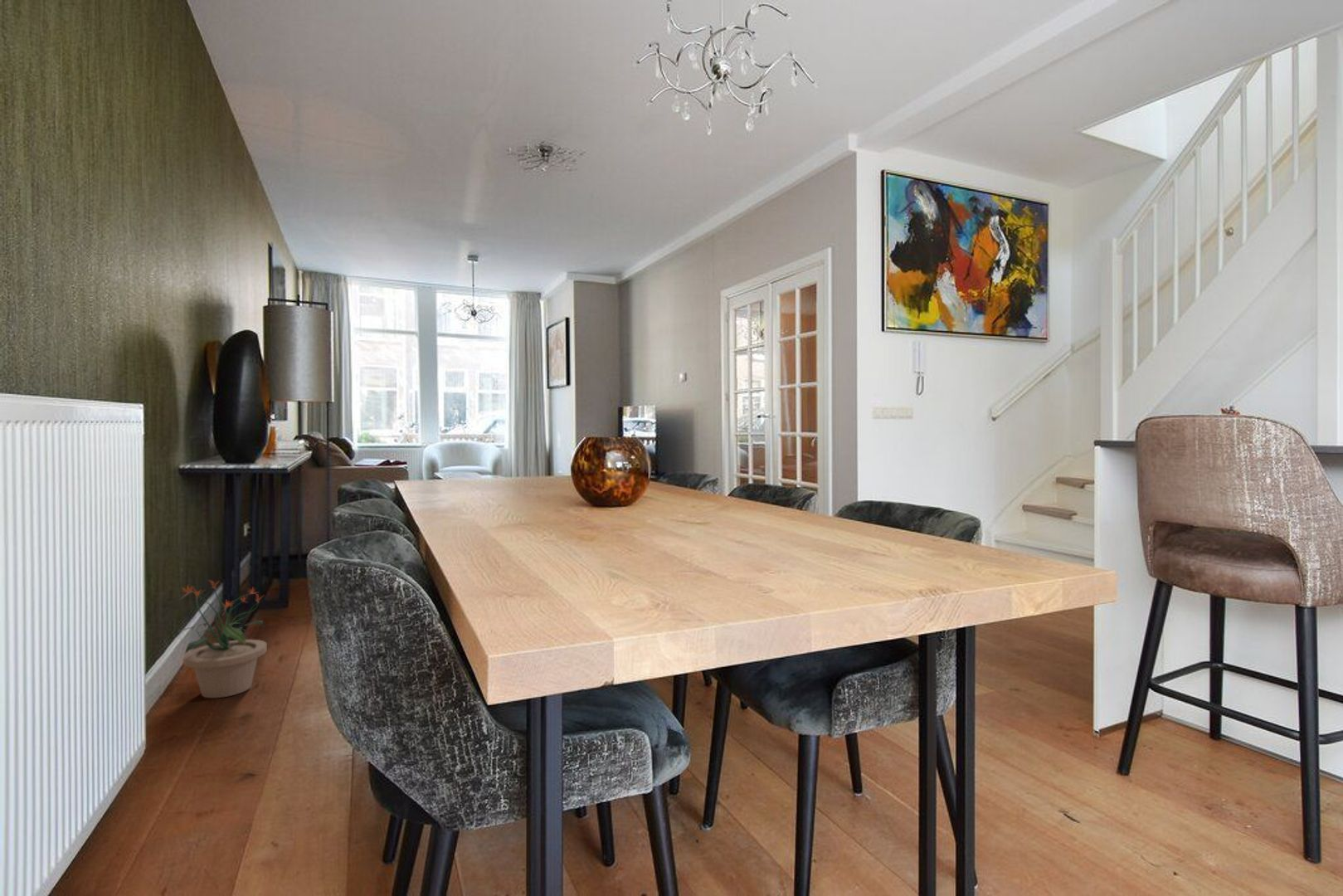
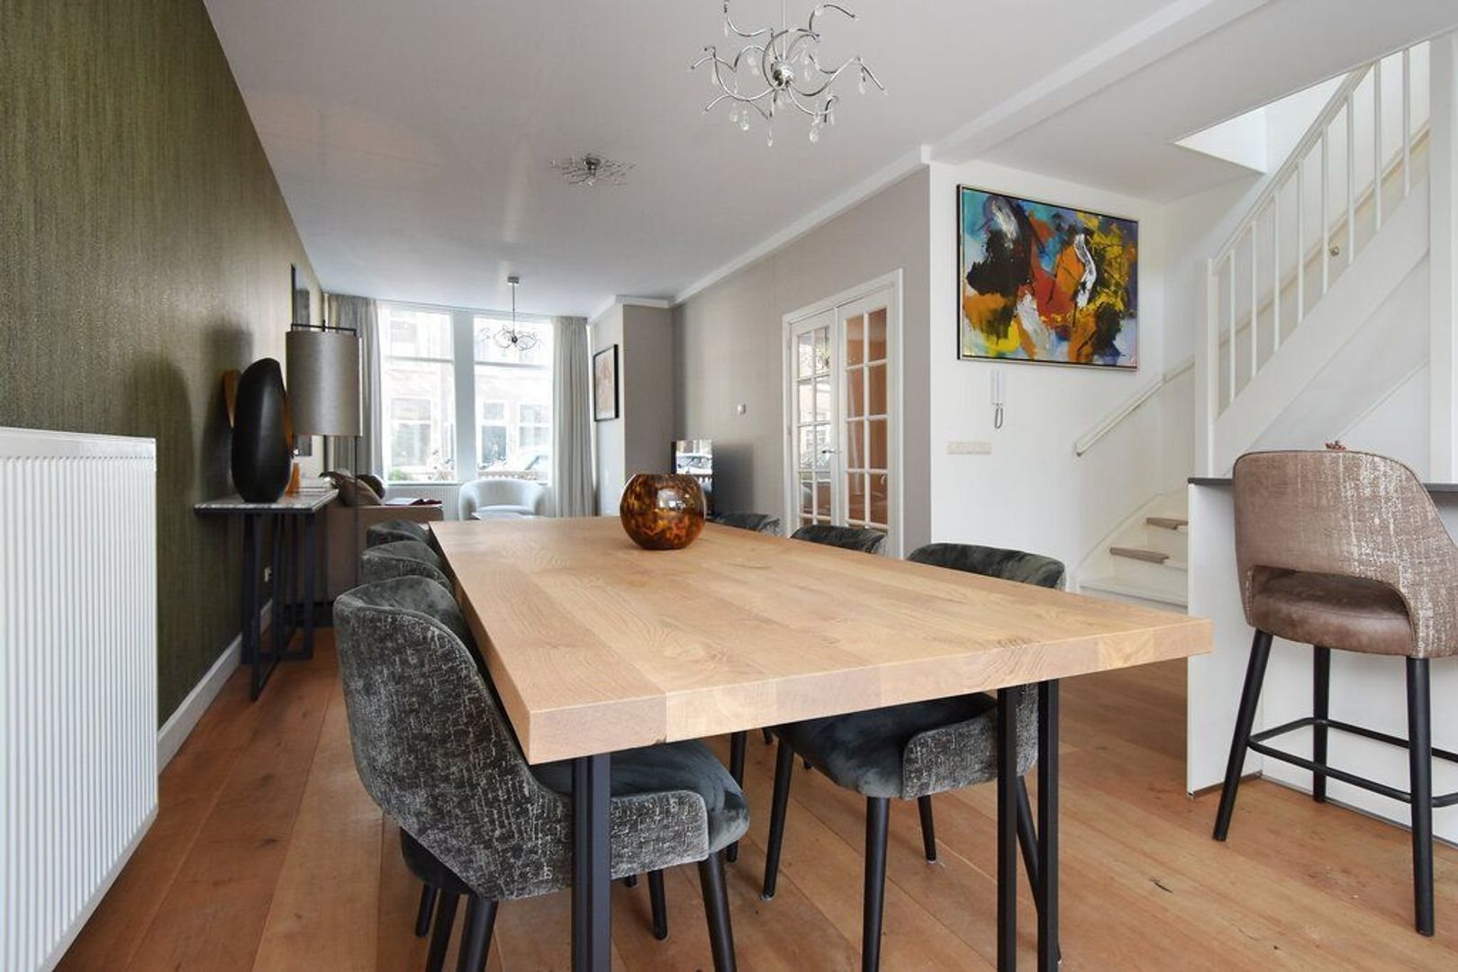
- potted plant (220, 636)
